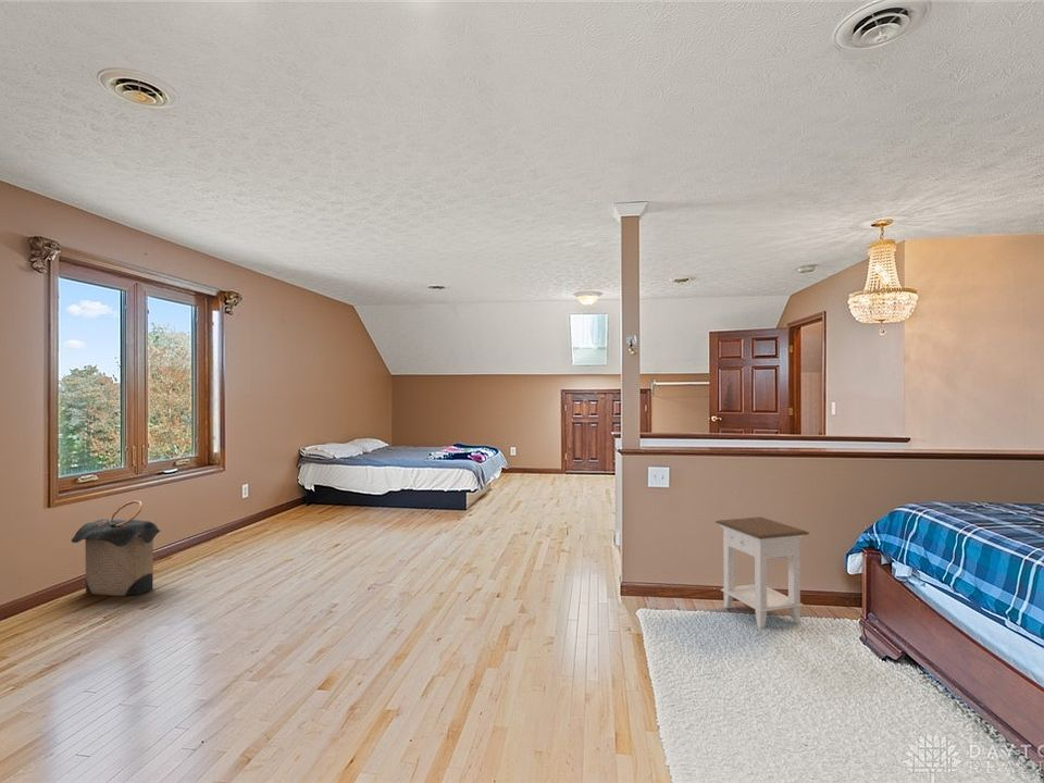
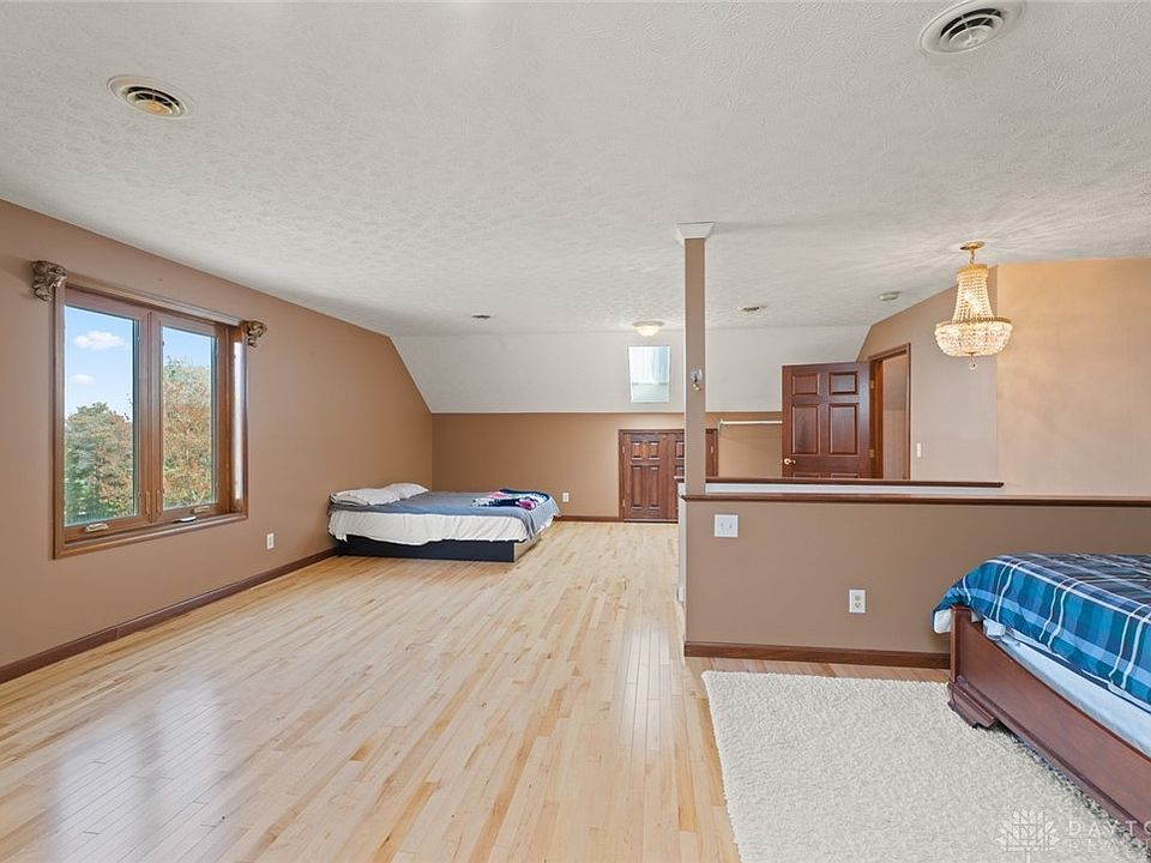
- laundry hamper (116, 546)
- nightstand (760, 570)
